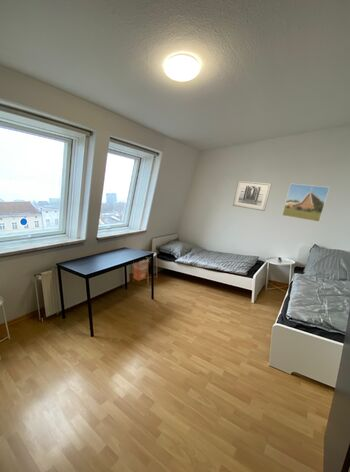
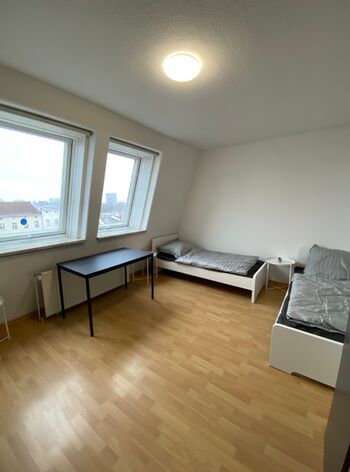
- waste bin (141, 267)
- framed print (304, 202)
- wall art (251, 195)
